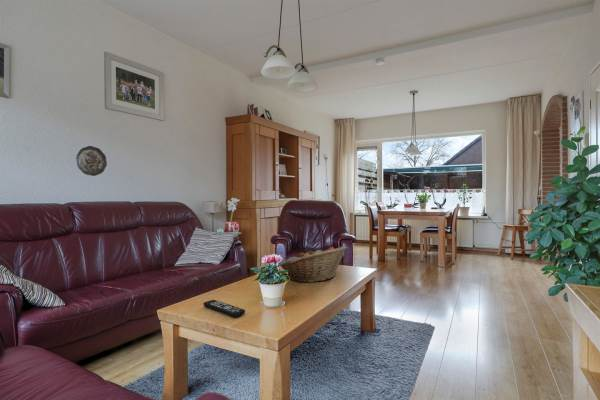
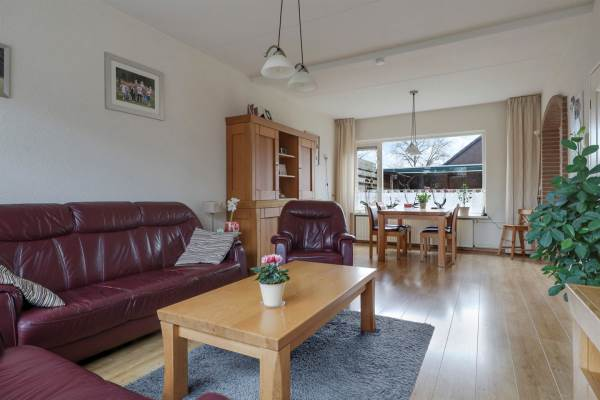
- remote control (223, 308)
- fruit basket (314, 261)
- decorative plate (91, 161)
